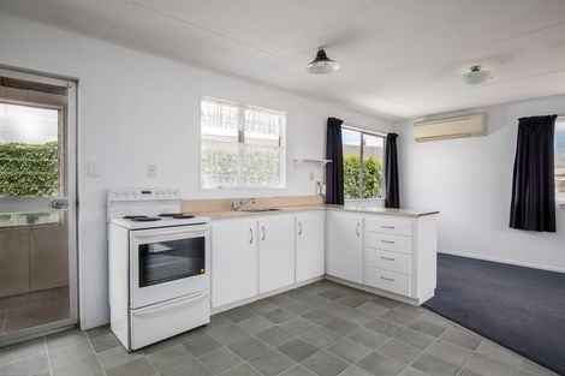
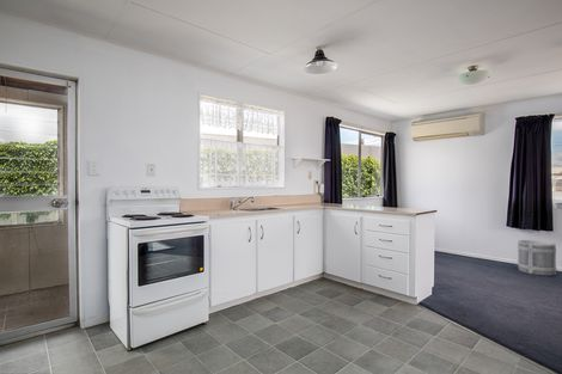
+ bucket (536, 256)
